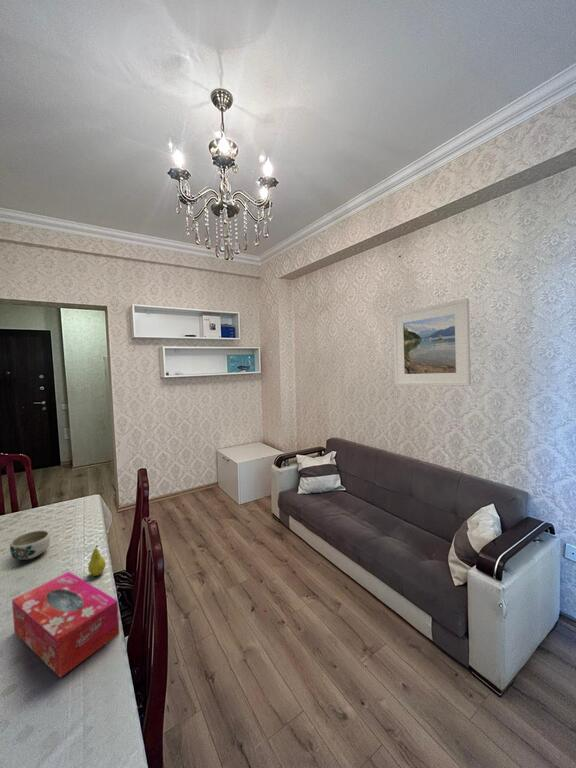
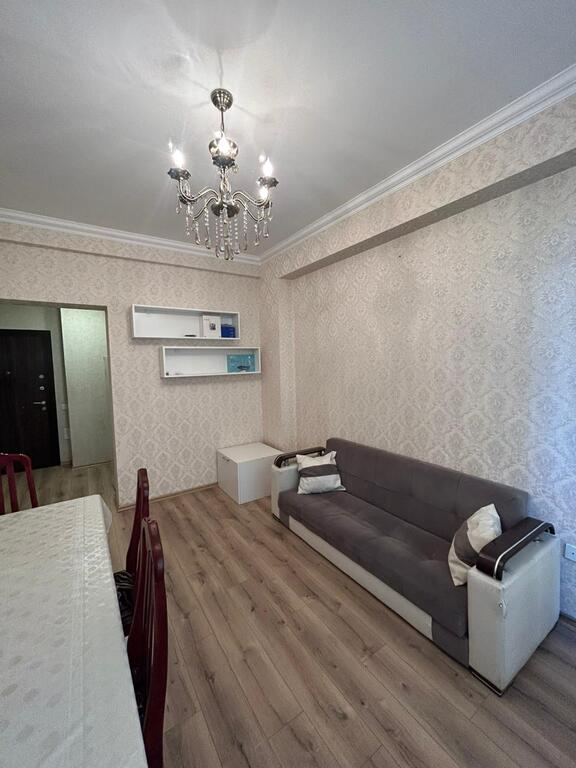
- tissue box (65, 616)
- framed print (428, 346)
- fruit (96, 558)
- bowl (30, 546)
